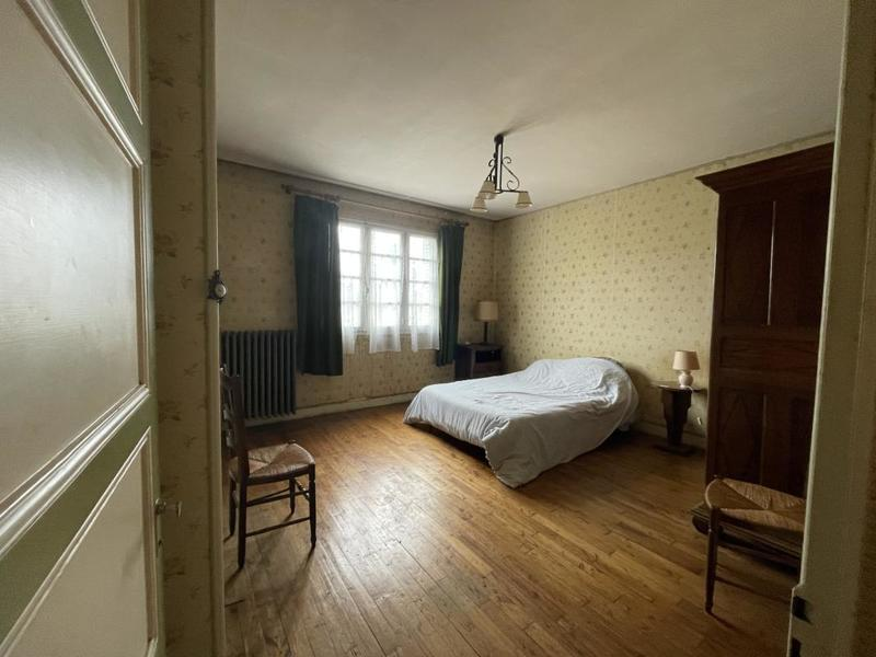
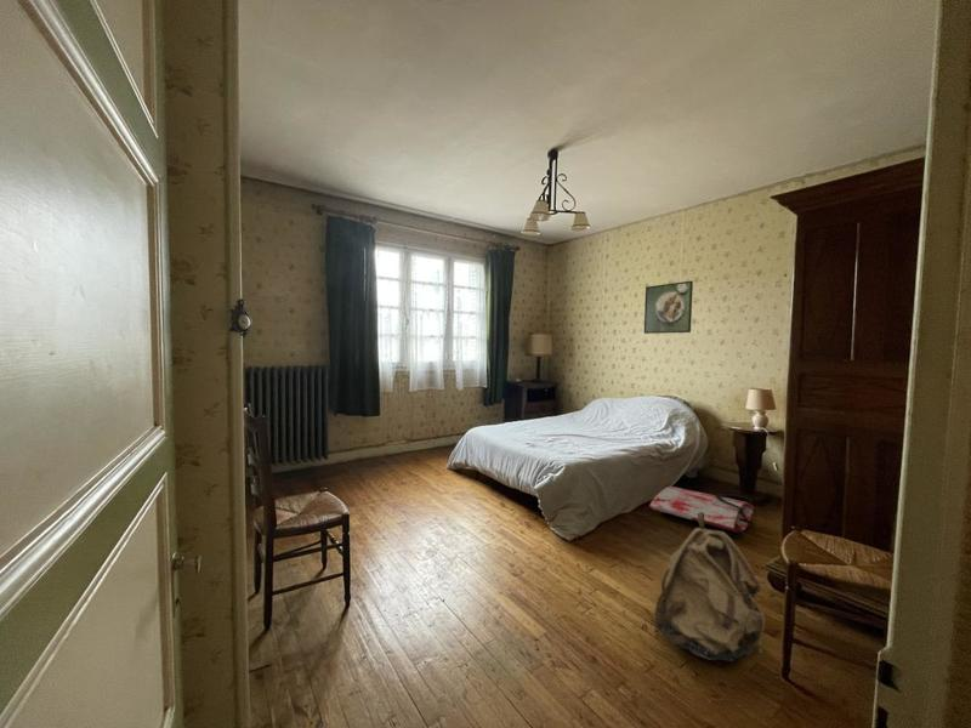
+ backpack (700, 582)
+ bag (700, 505)
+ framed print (666, 308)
